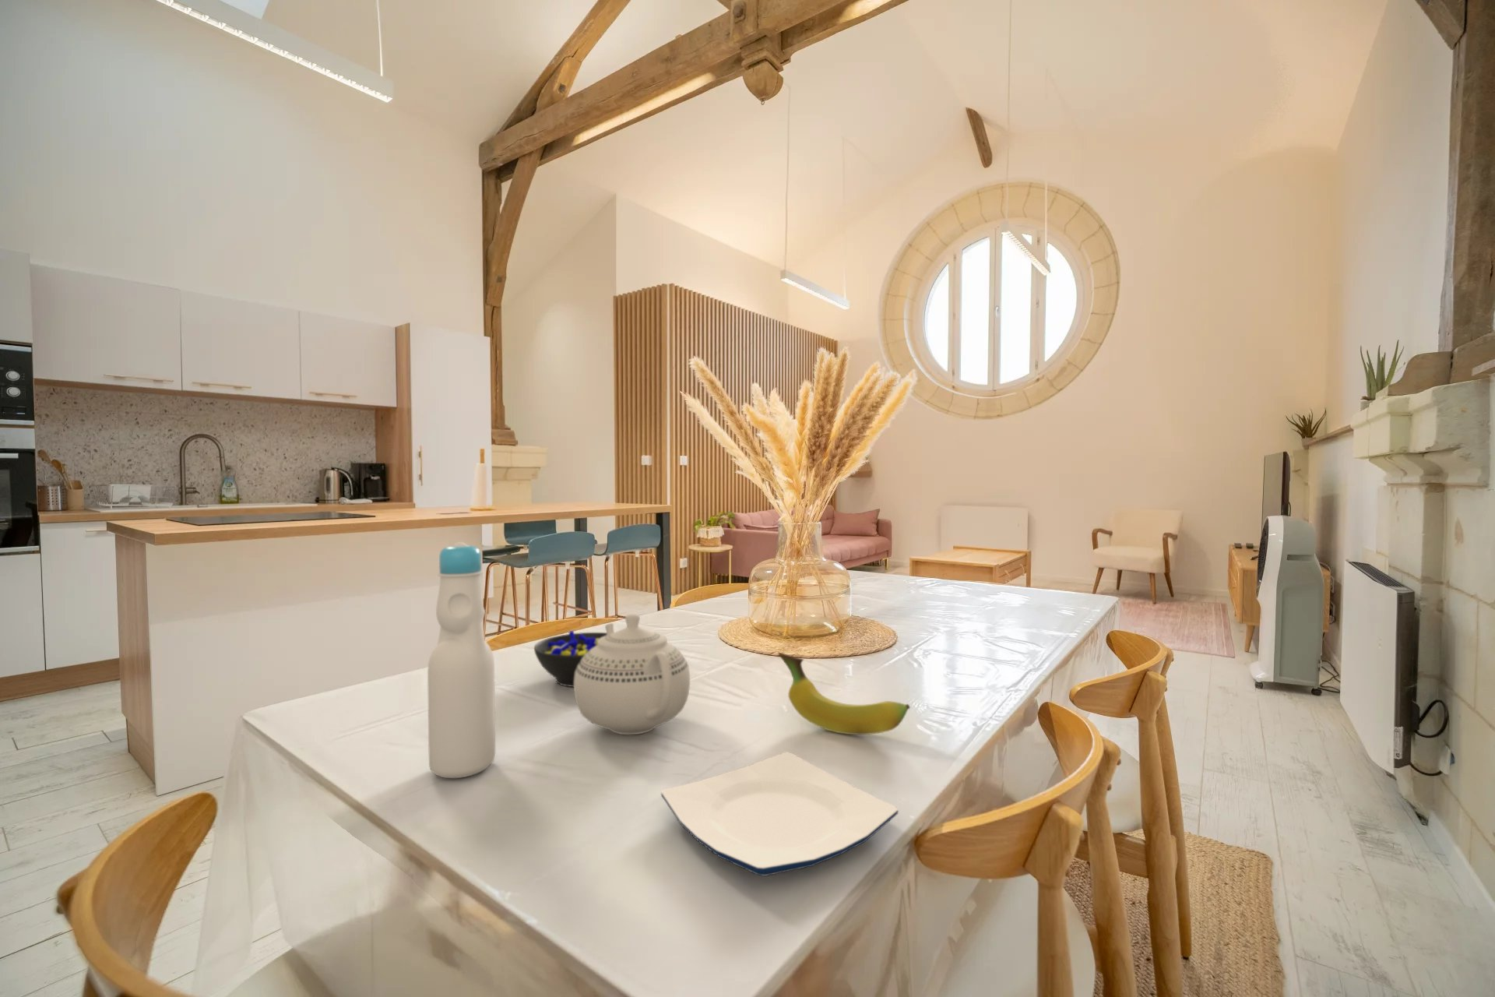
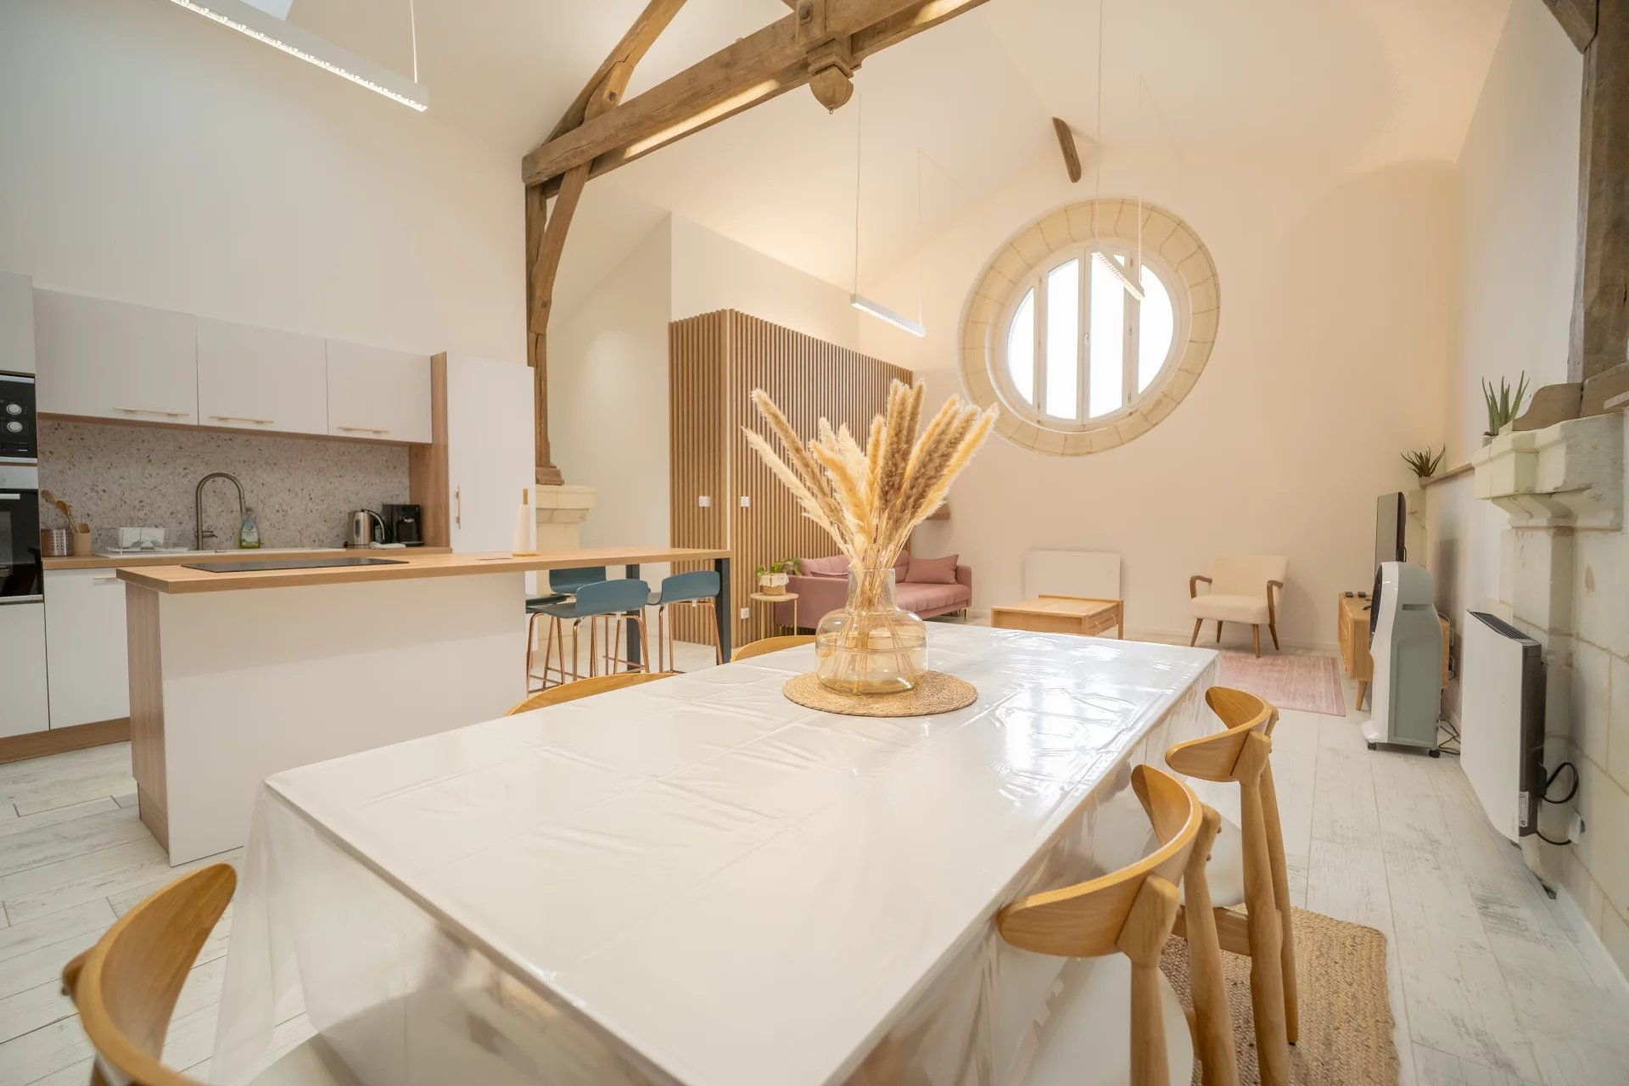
- teapot (634, 671)
- cereal bowl (583, 657)
- fruit (840, 702)
- plate (776, 811)
- bottle (461, 655)
